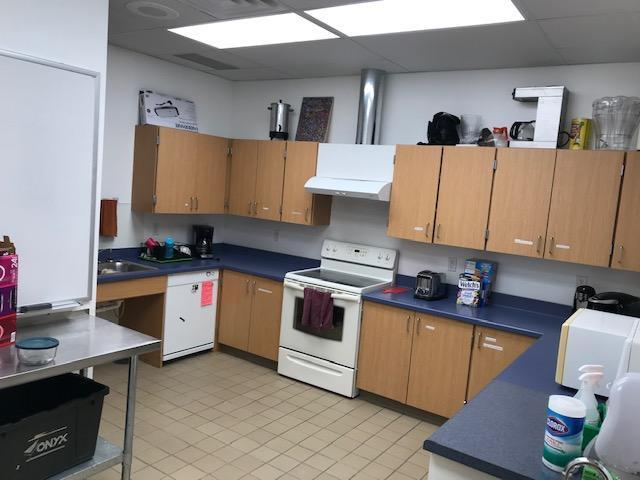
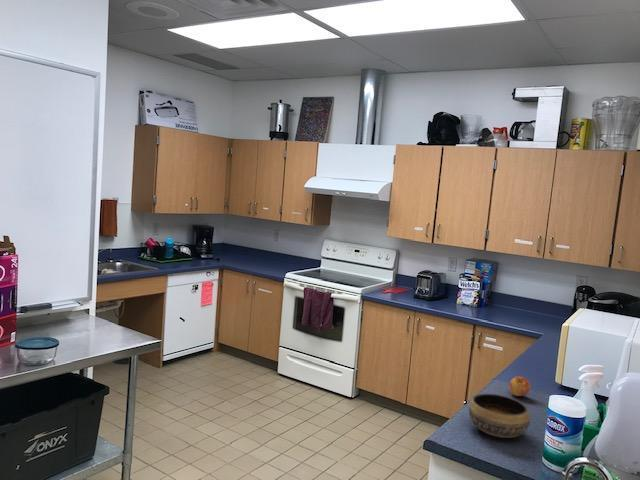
+ bowl (498, 417)
+ apple (519, 386)
